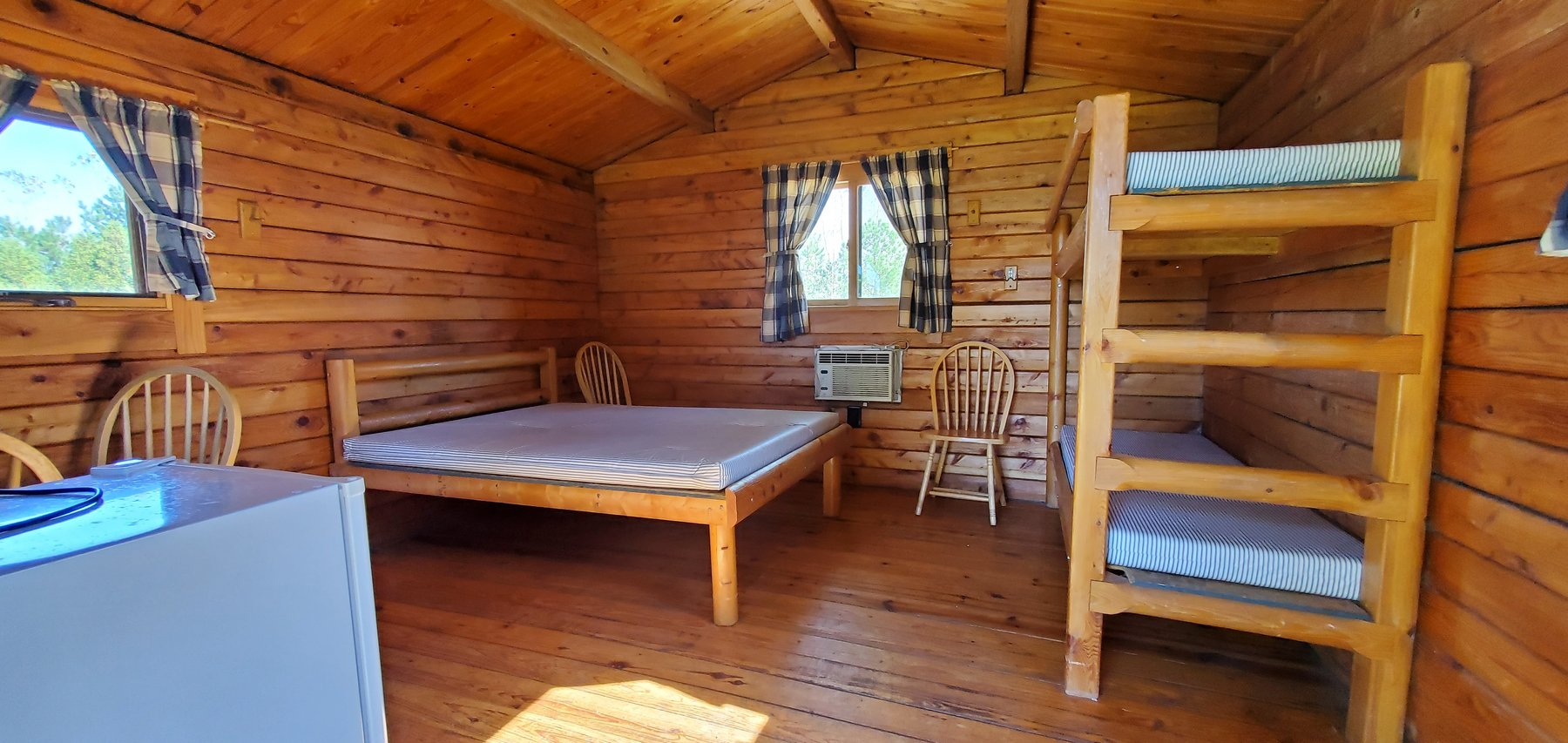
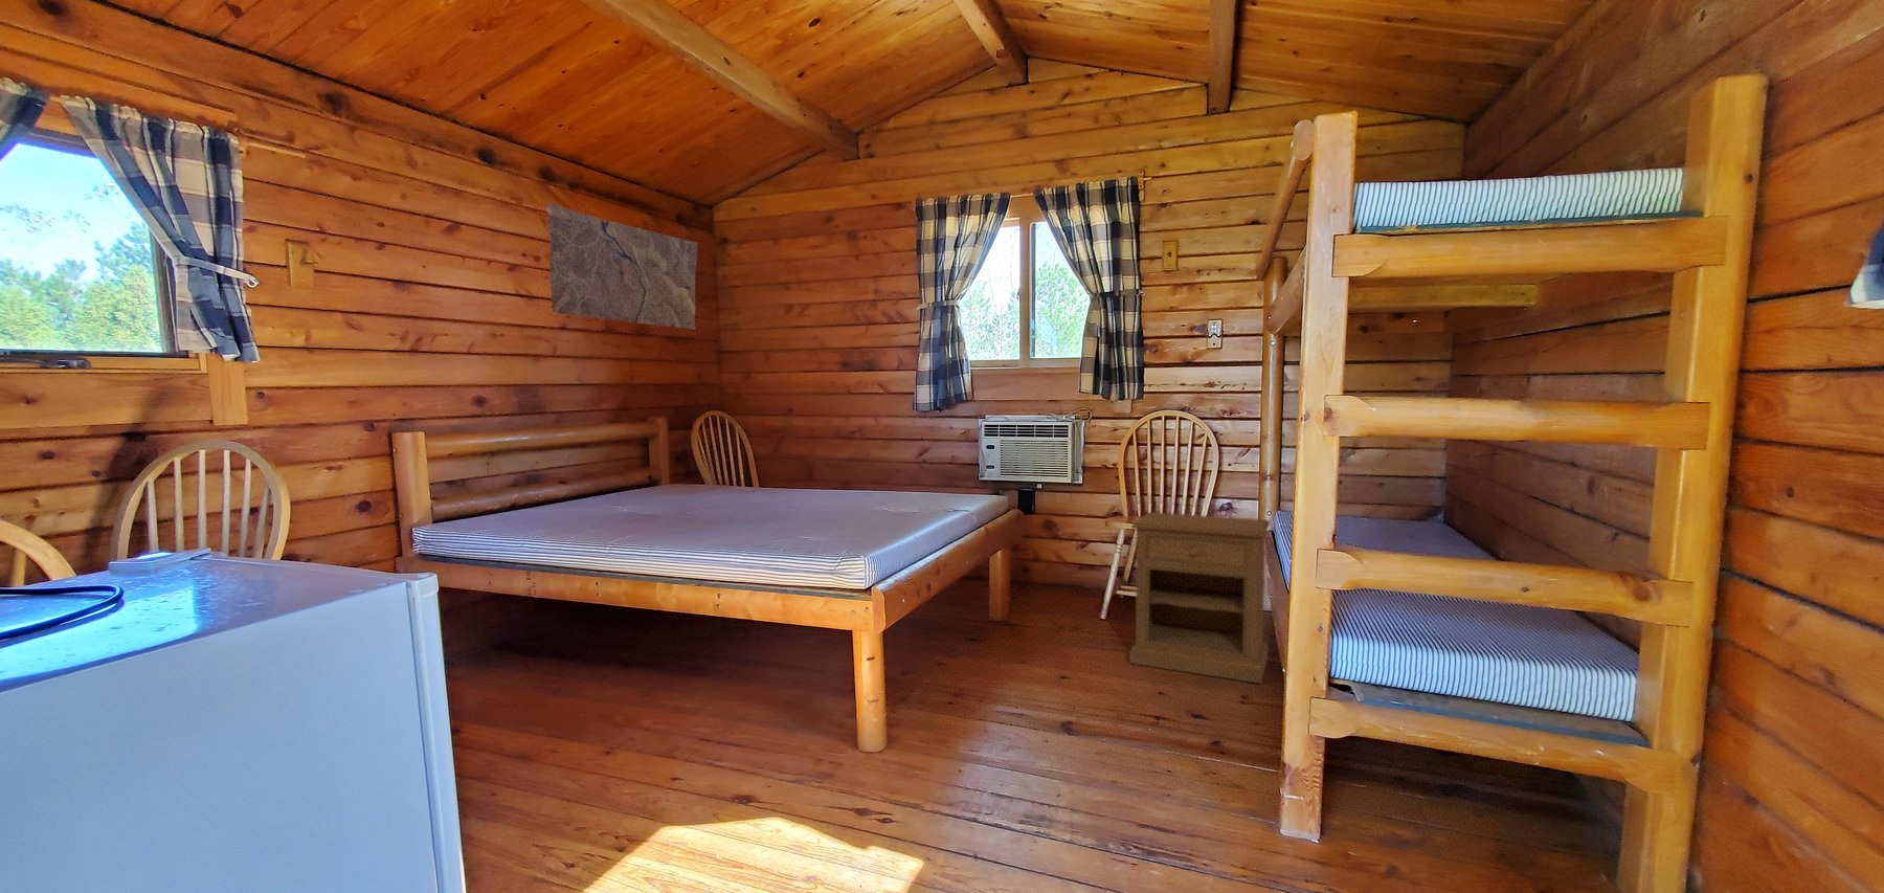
+ nightstand (1199, 591)
+ map (631, 273)
